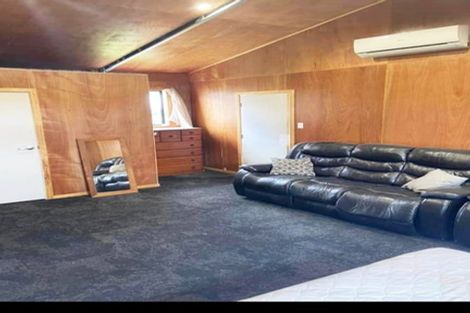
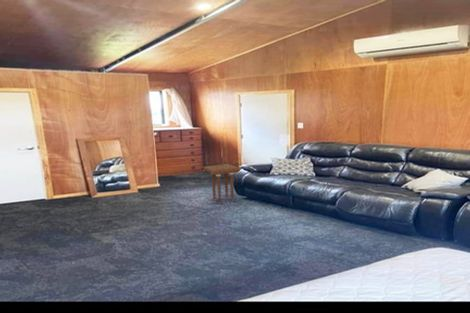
+ side table (220, 183)
